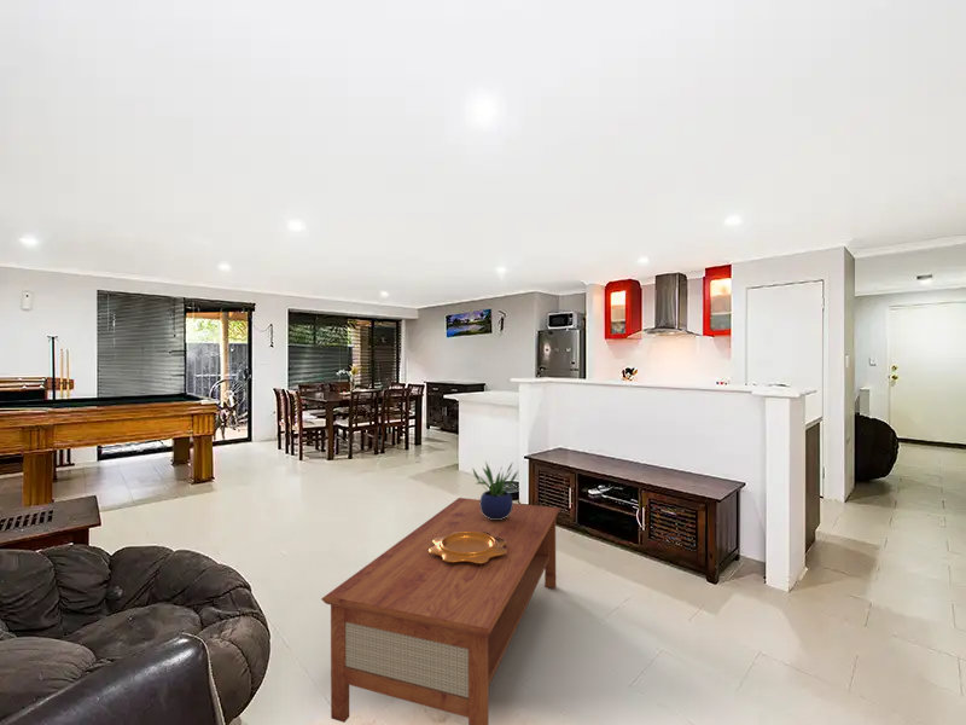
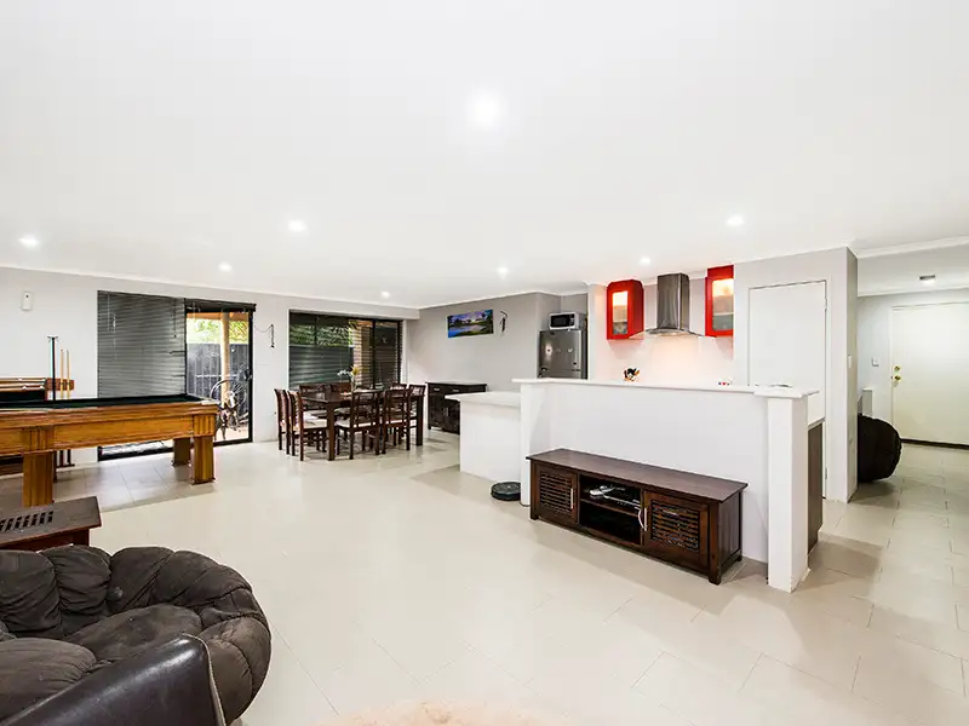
- coffee table (469, 588)
- decorative bowl (469, 545)
- potted plant (496, 491)
